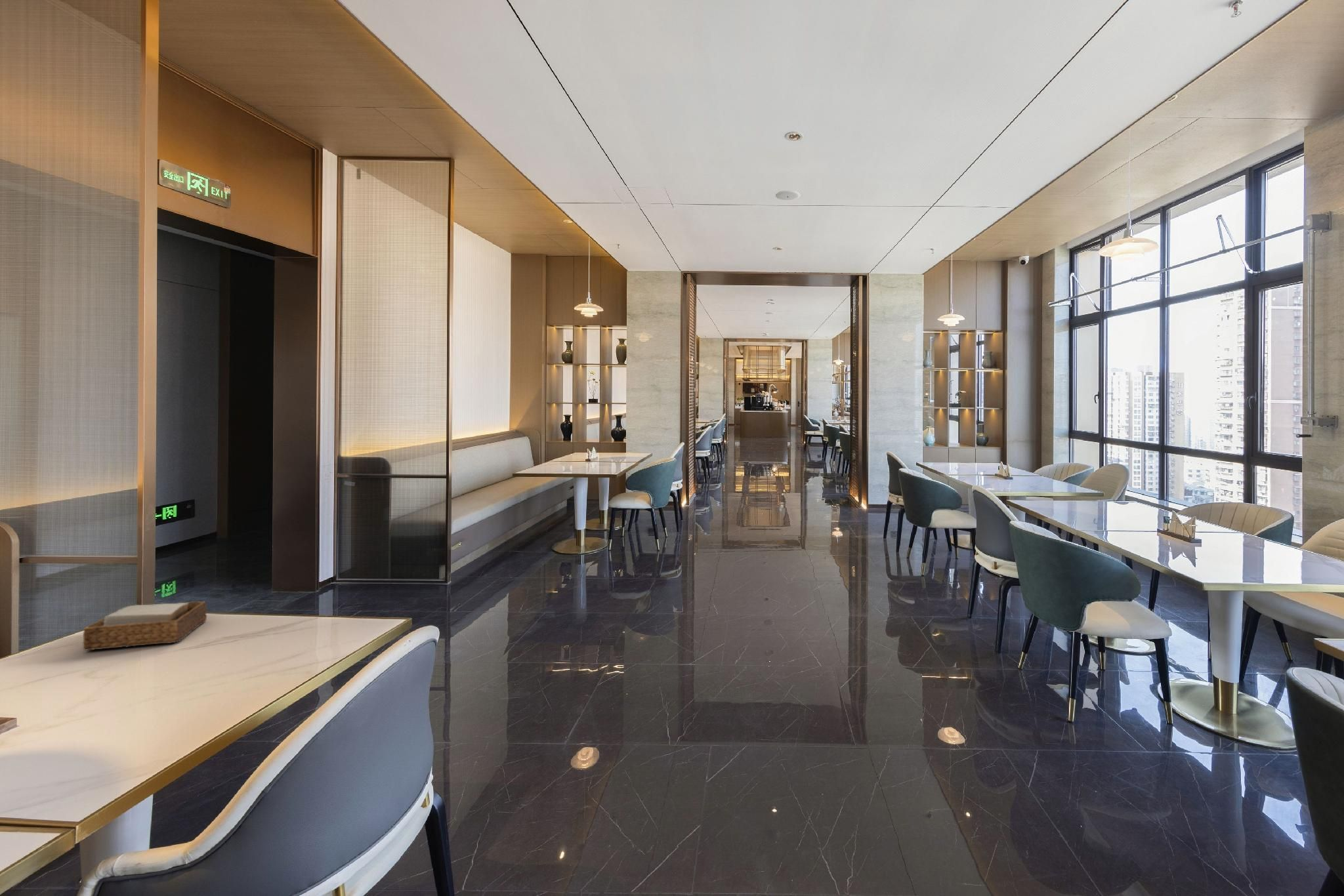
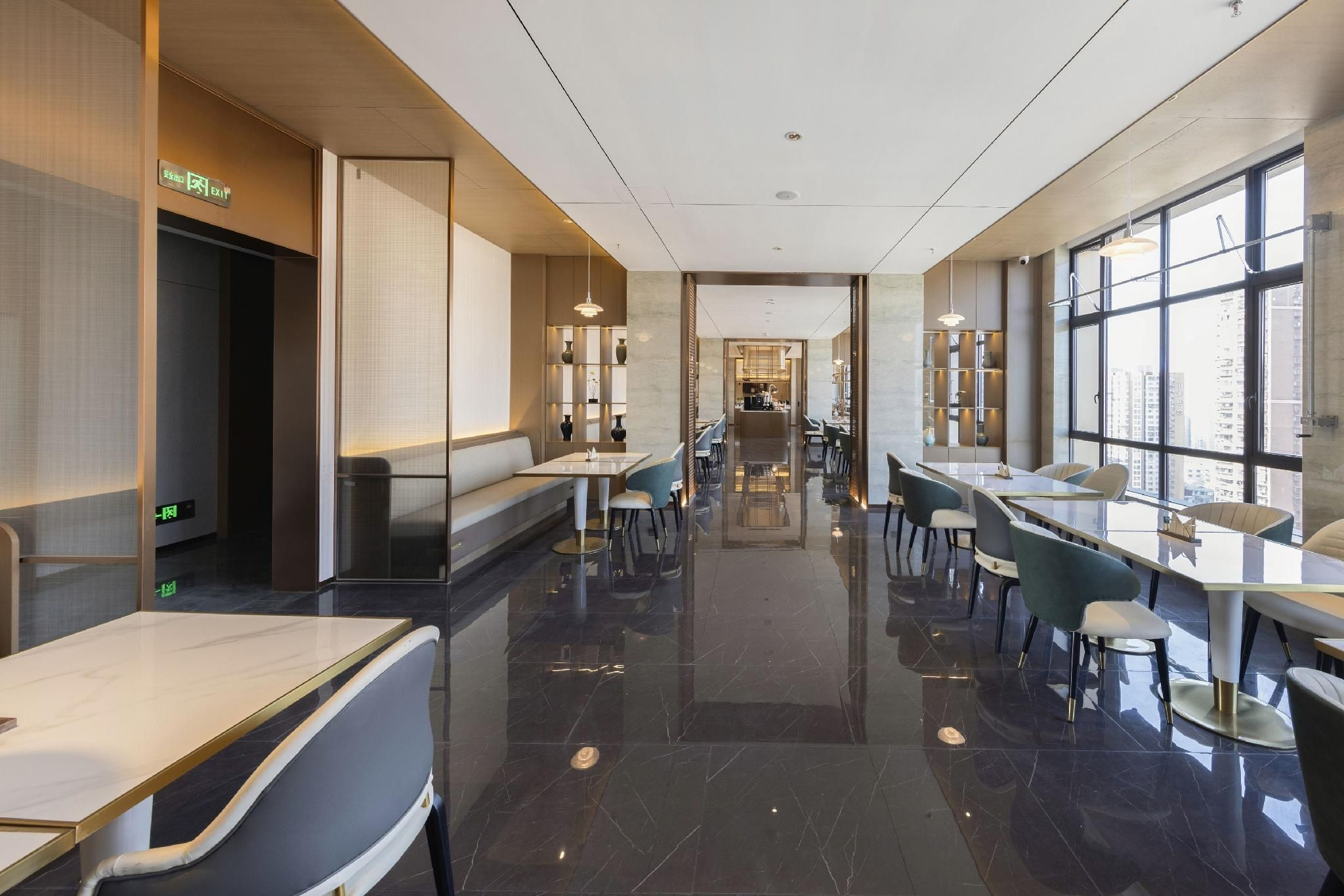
- napkin holder (149, 621)
